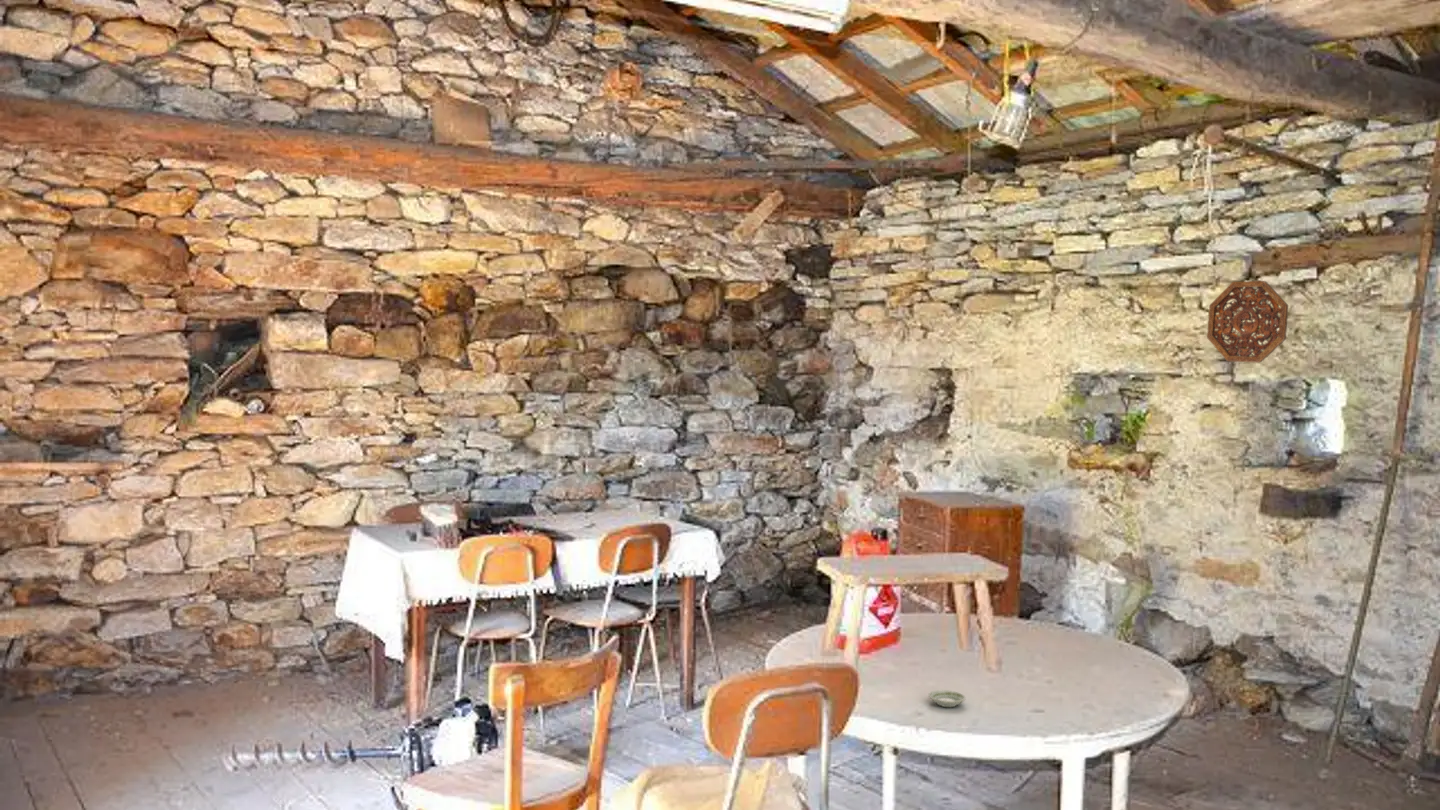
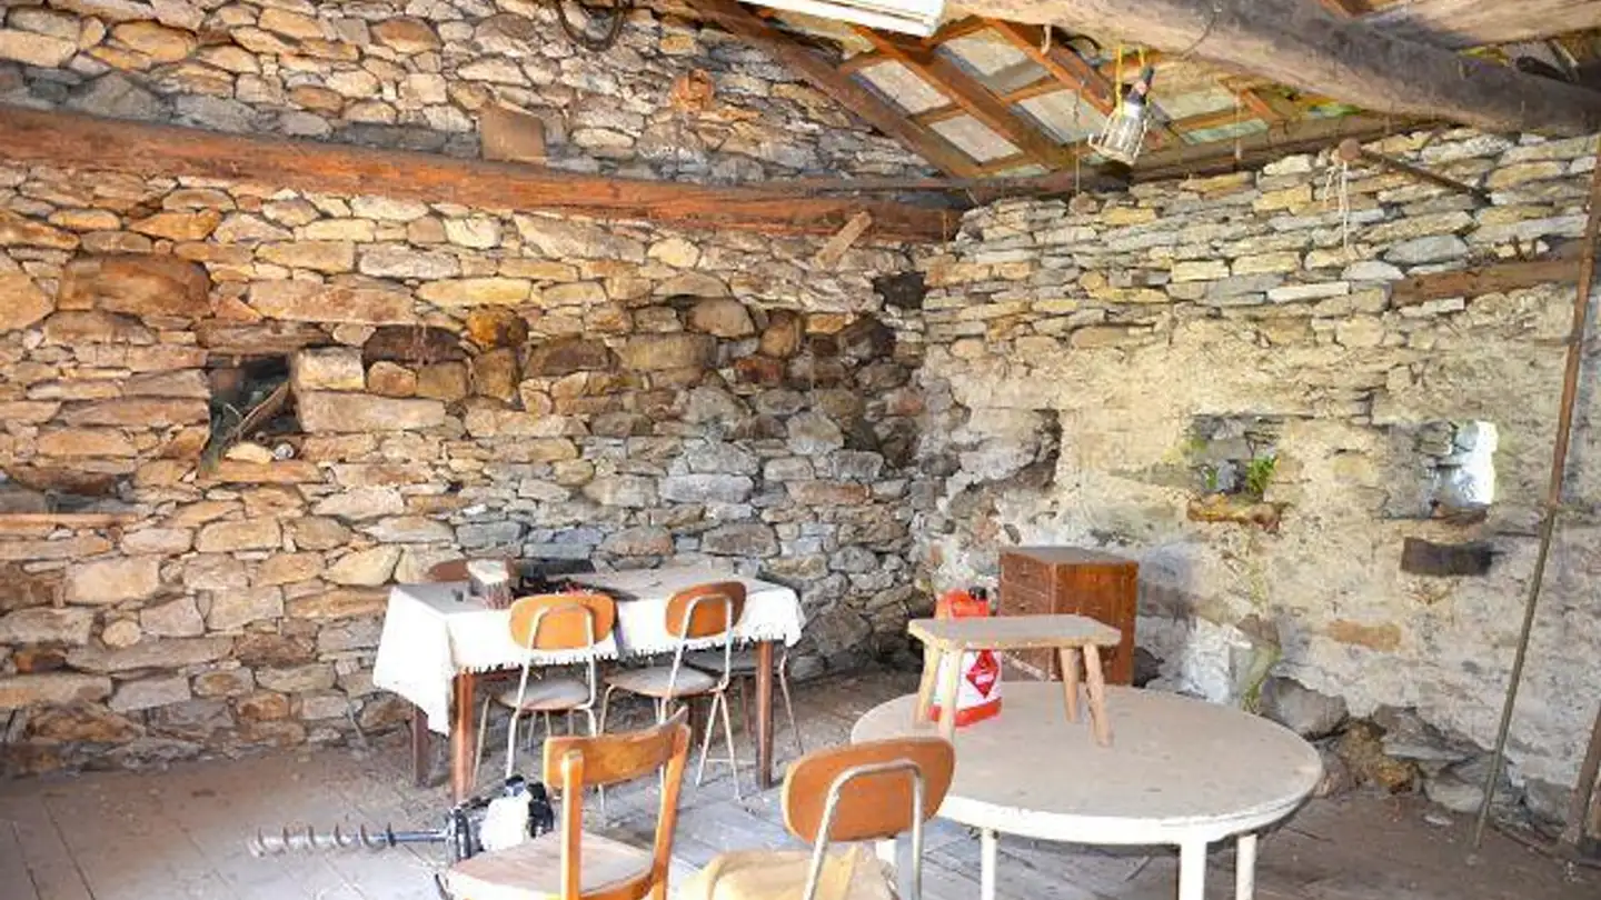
- decorative platter (1246, 321)
- saucer (946, 699)
